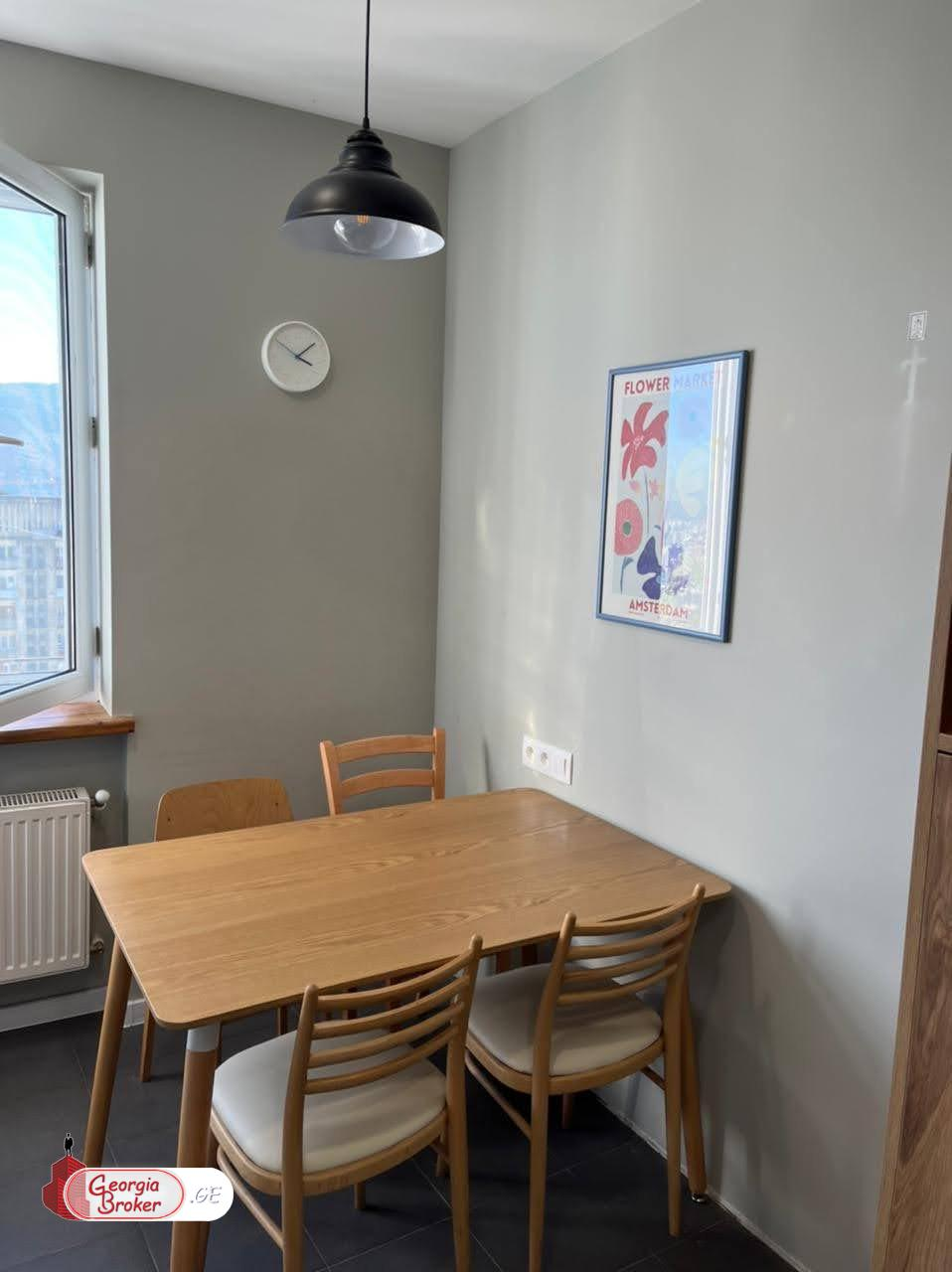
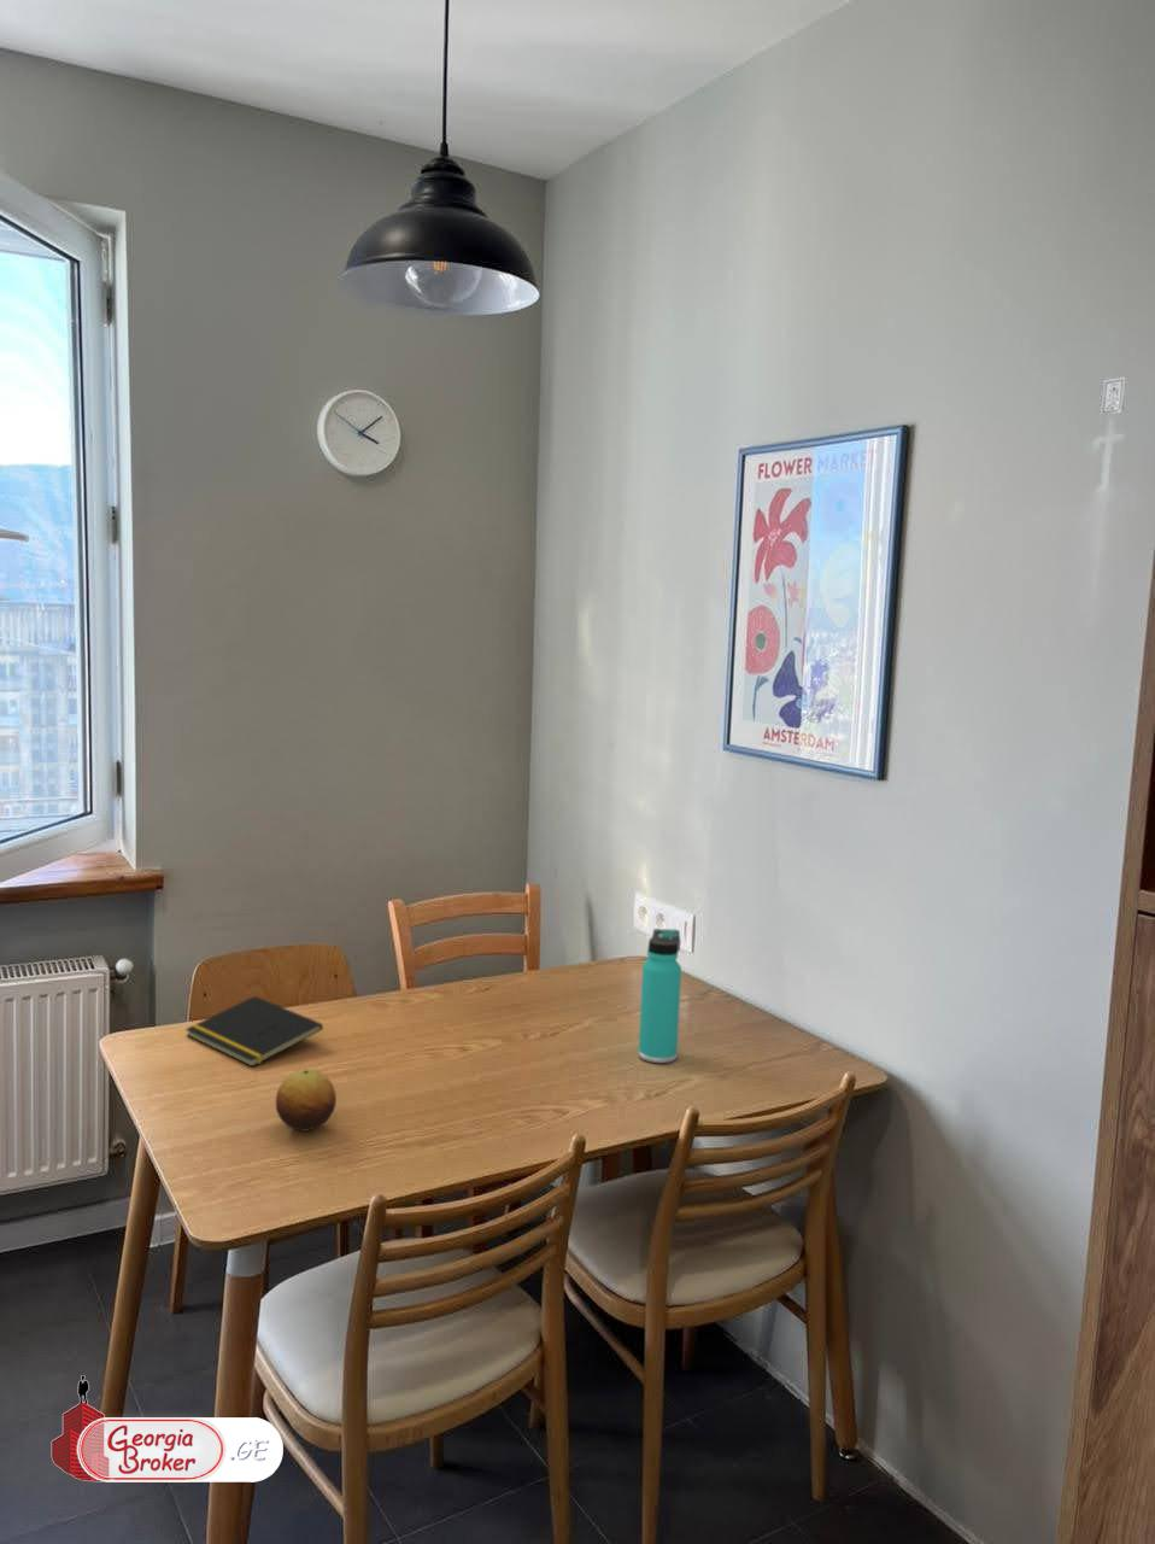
+ notepad (254, 1029)
+ fruit (305, 1099)
+ thermos bottle (660, 993)
